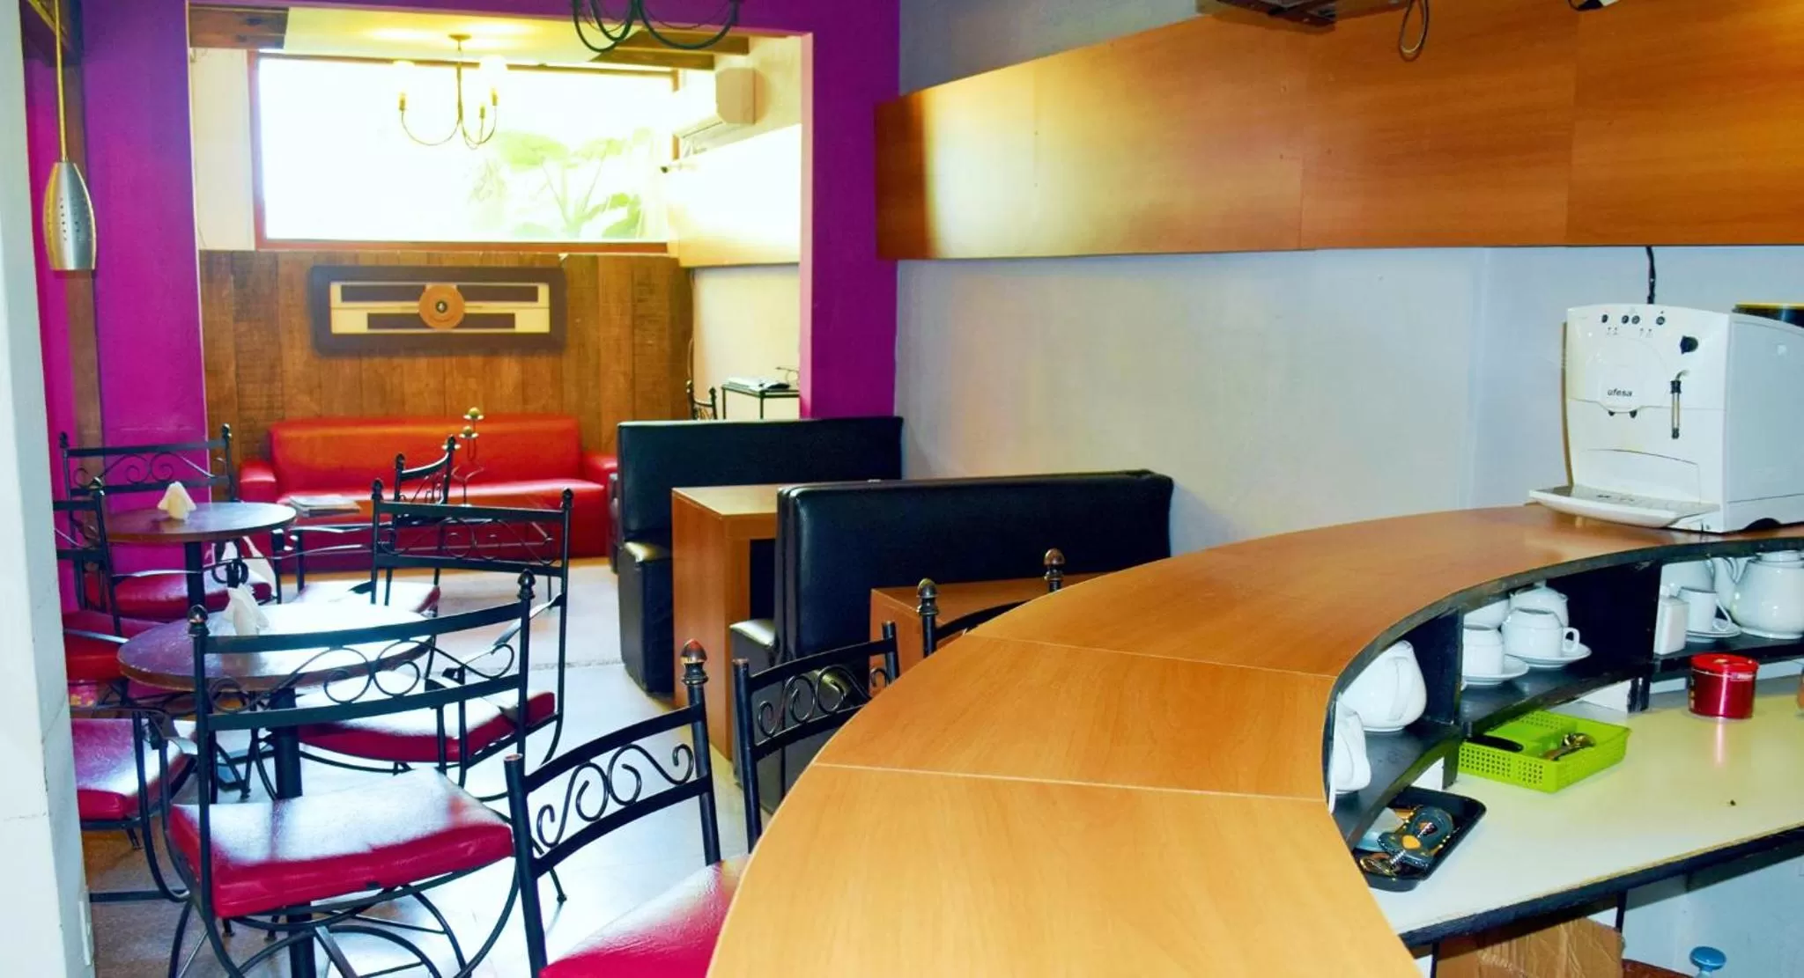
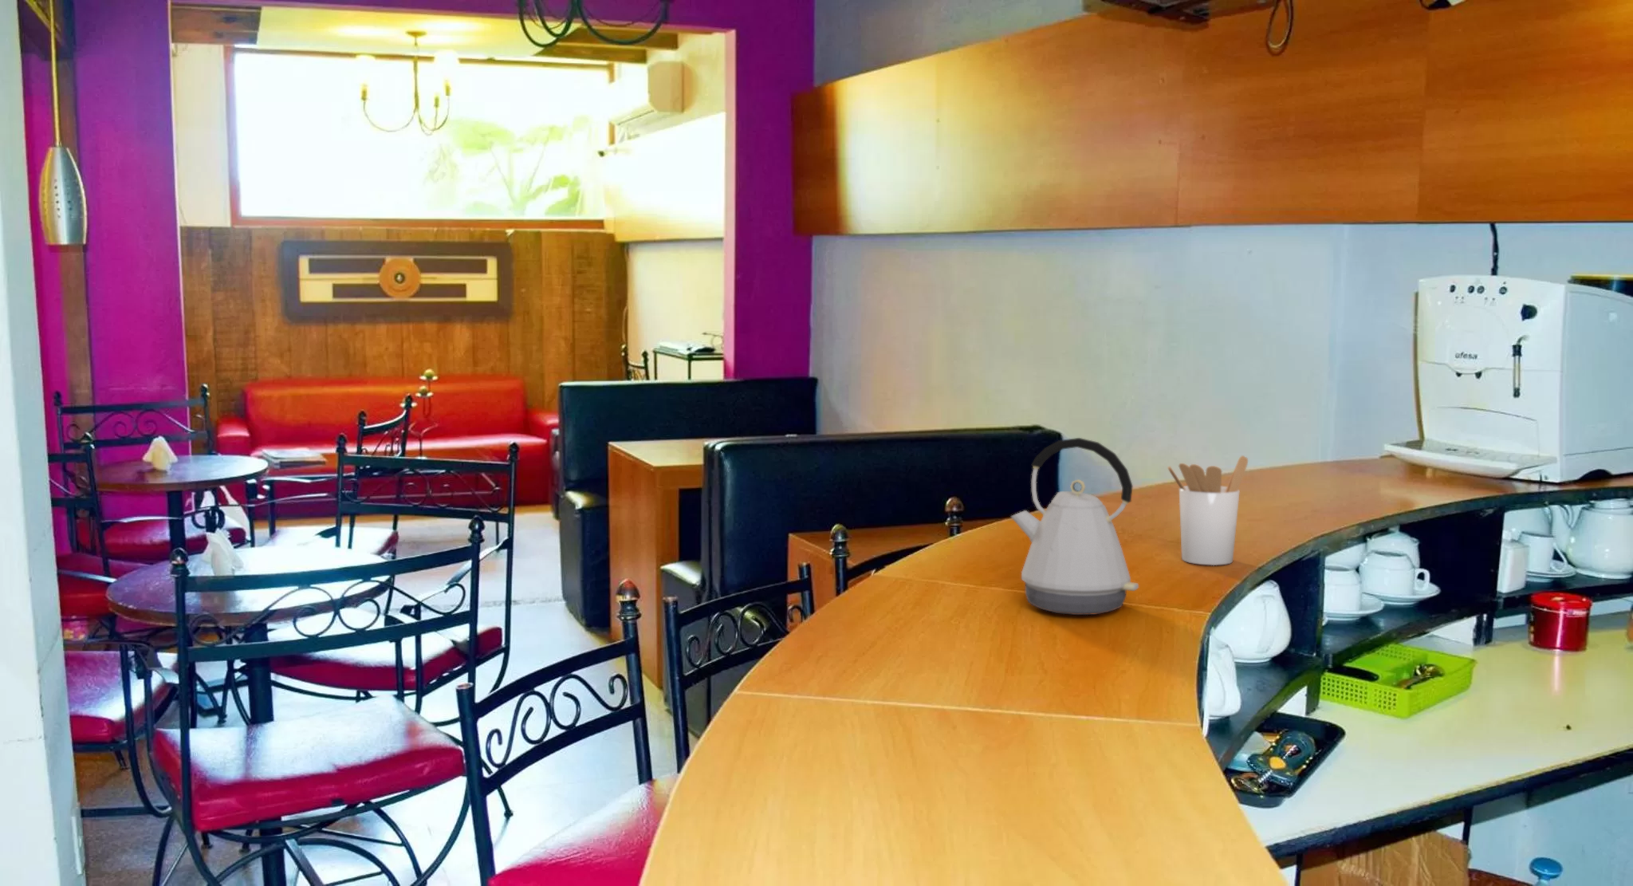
+ utensil holder (1205, 508)
+ kettle (1072, 522)
